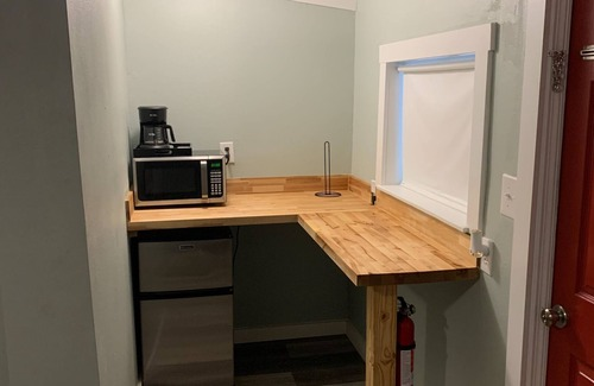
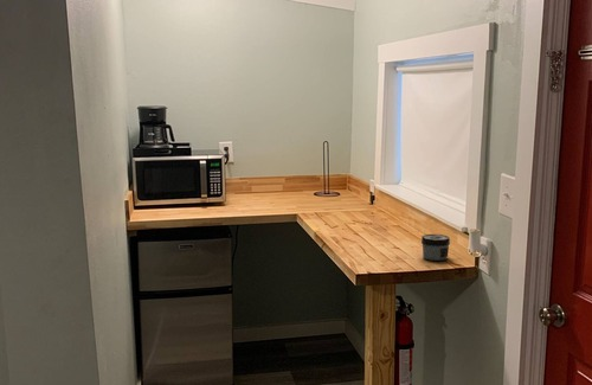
+ jar (435, 246)
